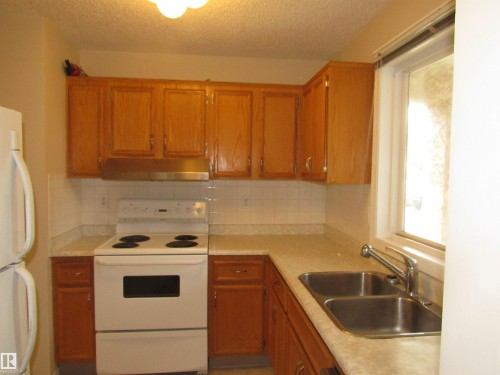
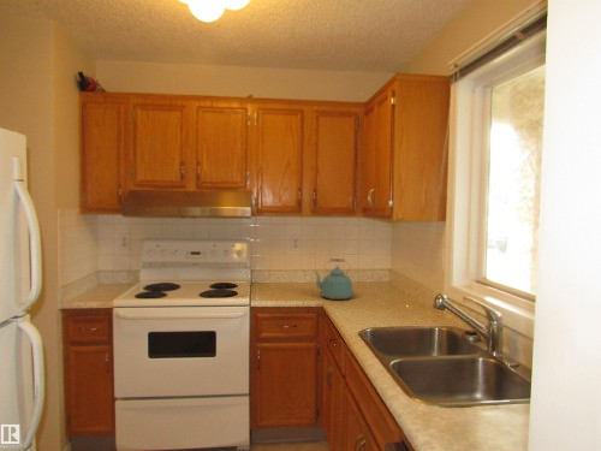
+ kettle (333, 277)
